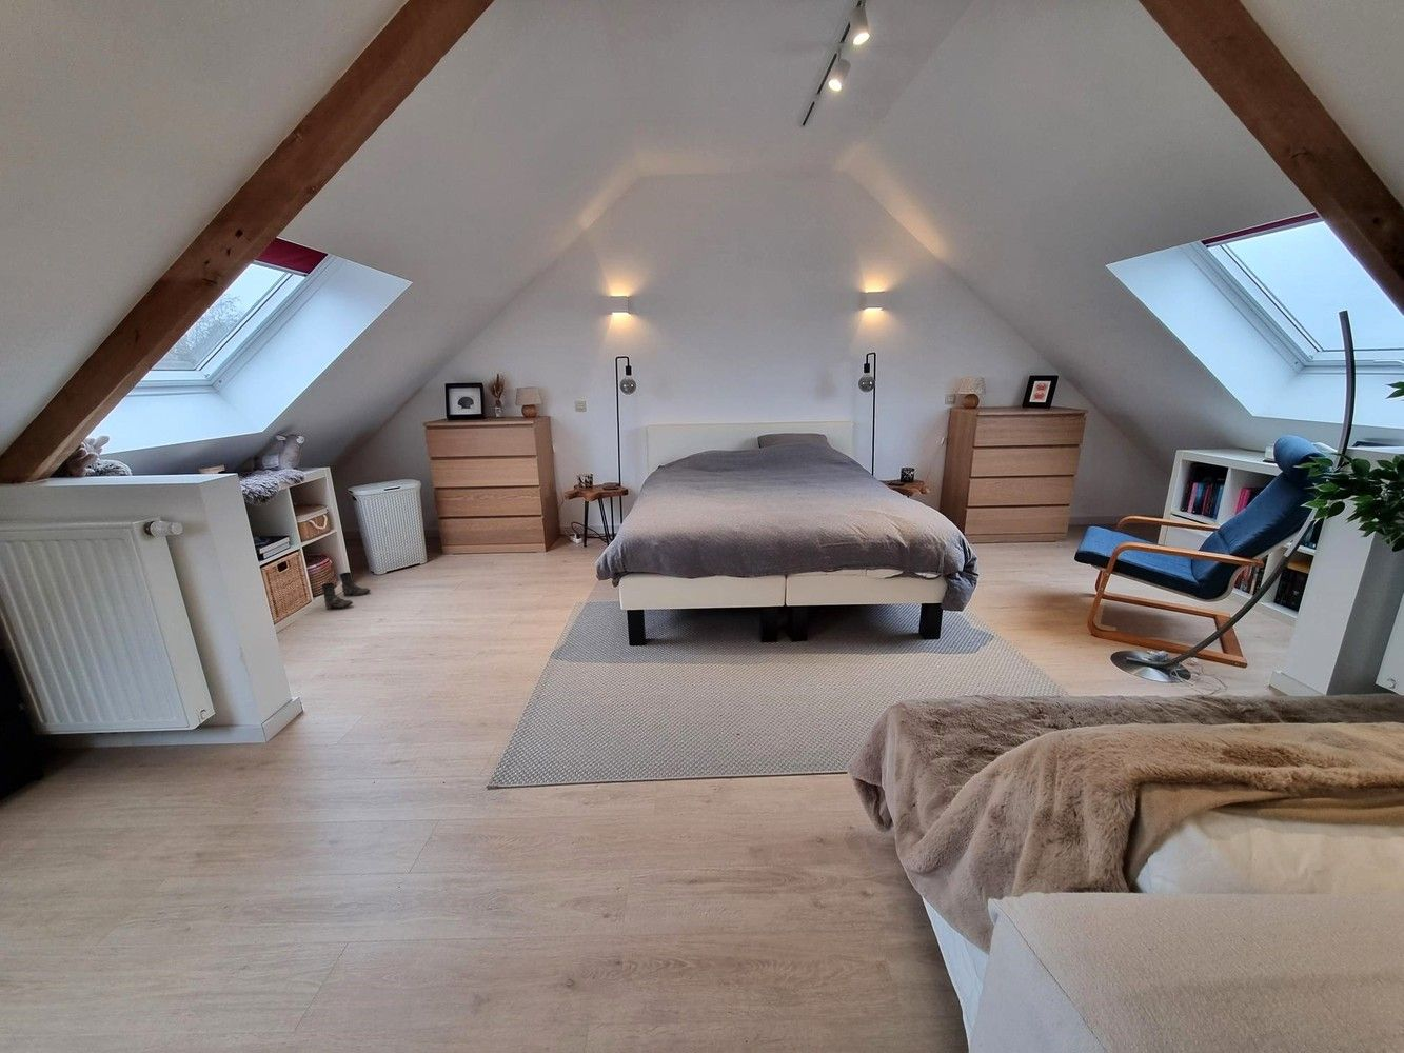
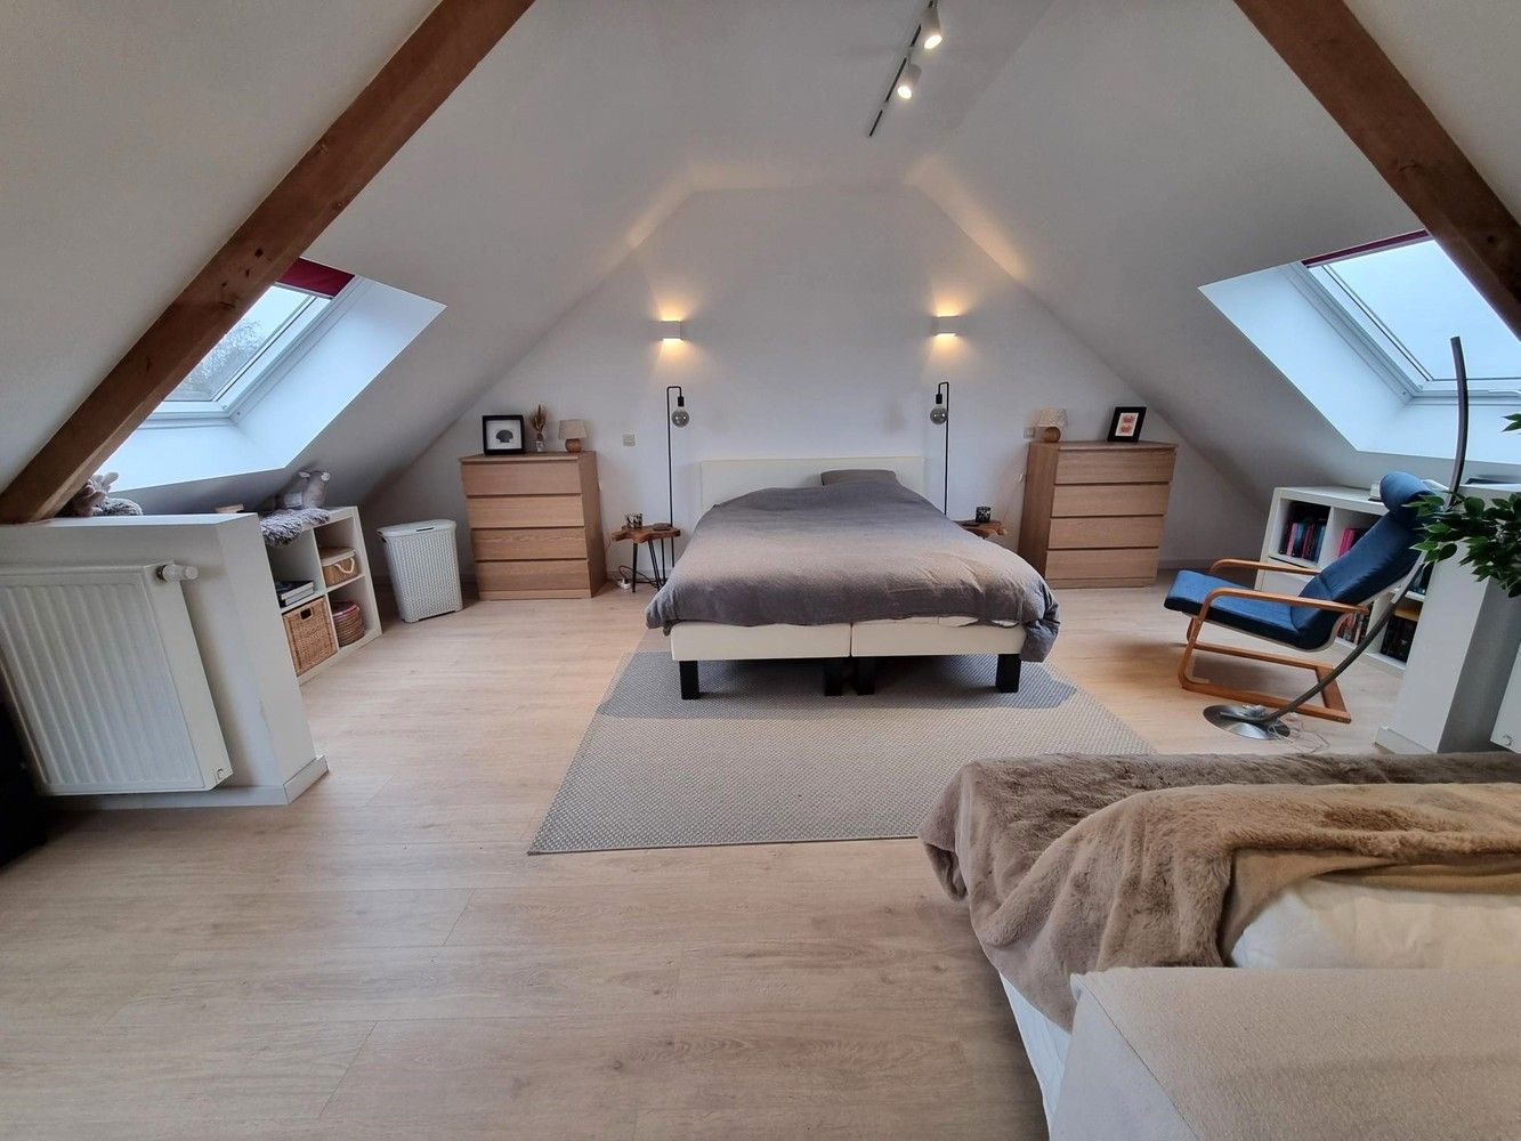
- boots (346, 588)
